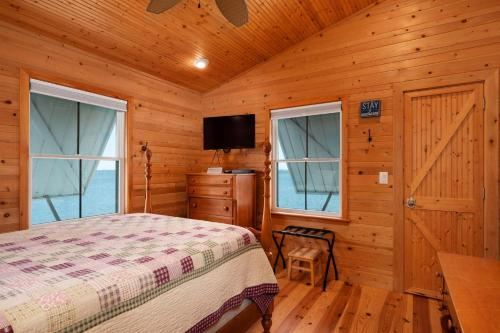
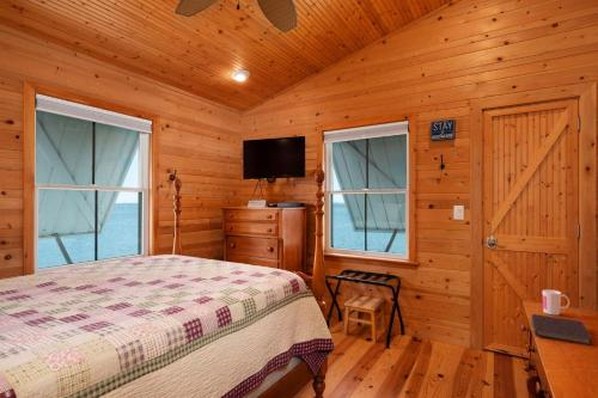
+ notebook (559, 327)
+ mug (555, 302)
